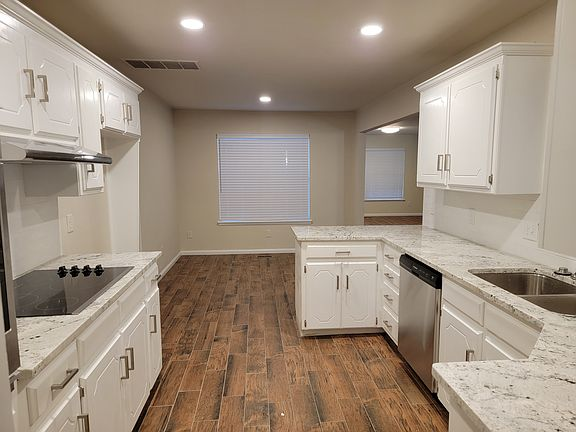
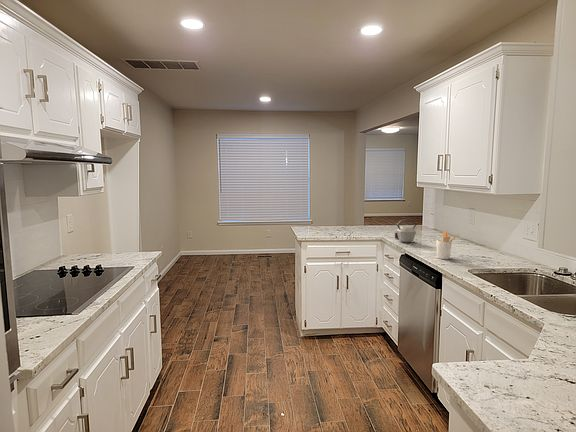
+ utensil holder (448, 245)
+ kettle (402, 229)
